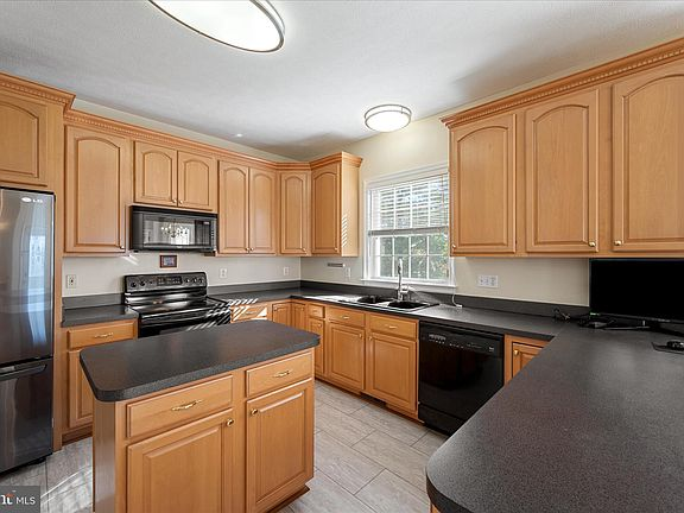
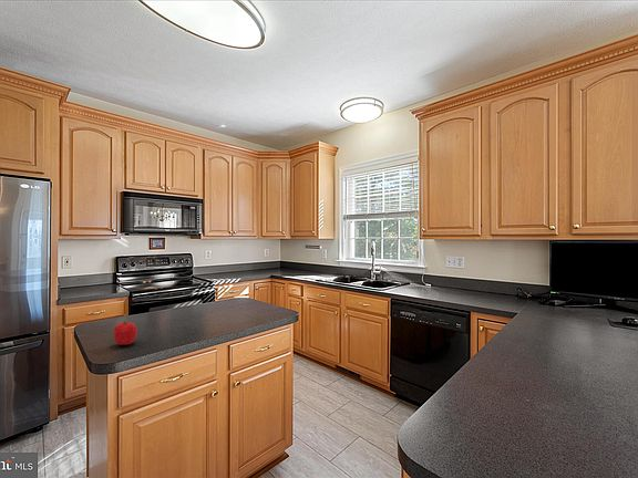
+ fruit (125, 332)
